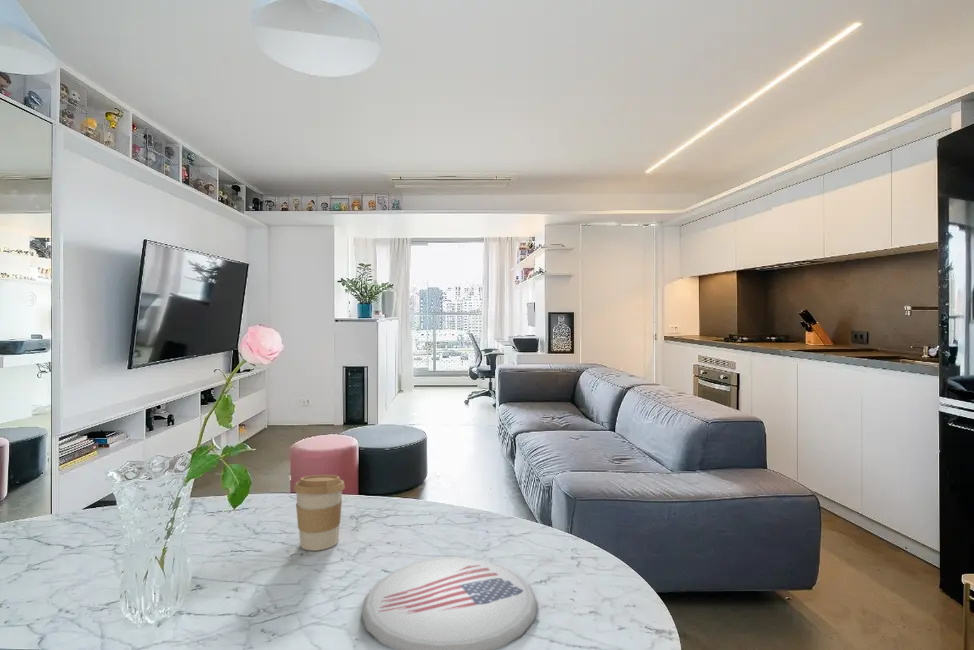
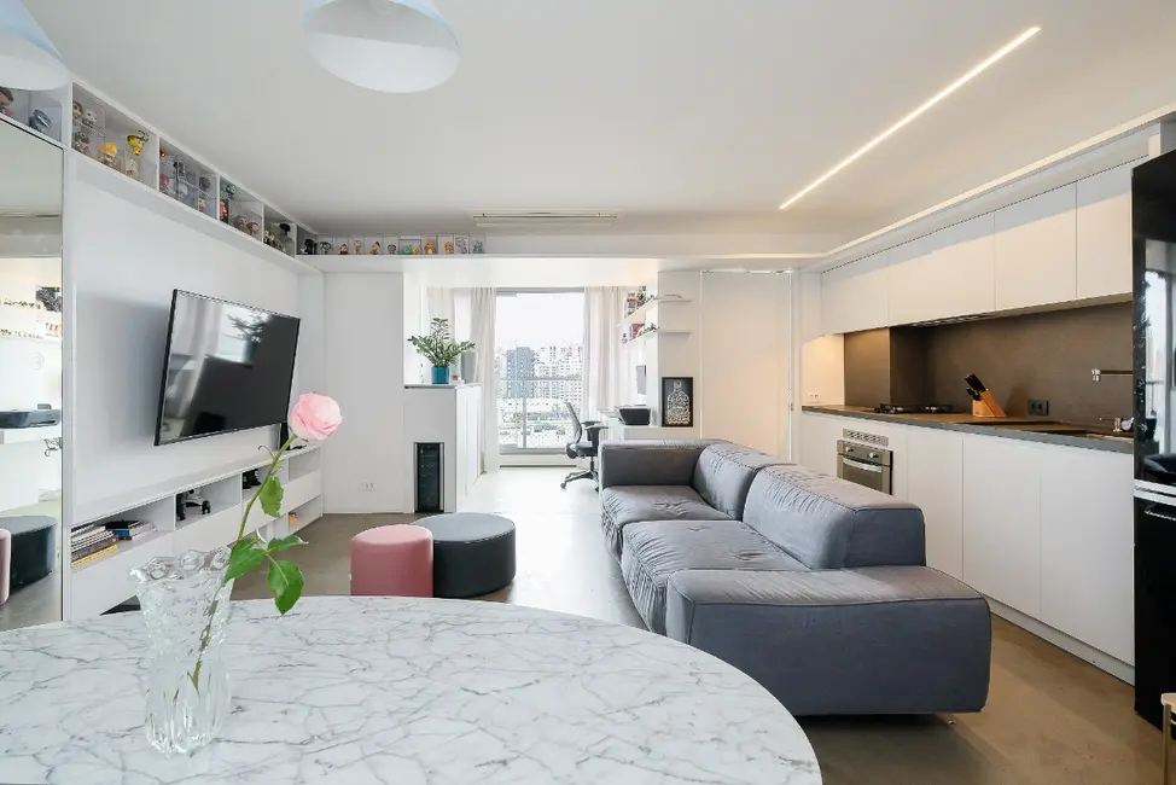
- plate (450, 597)
- coffee cup (319, 509)
